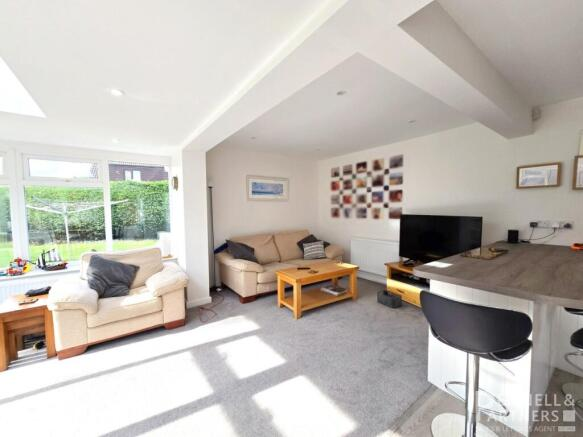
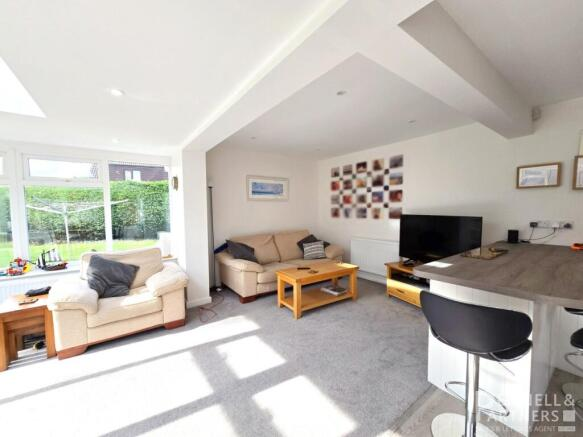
- storage bin (389, 298)
